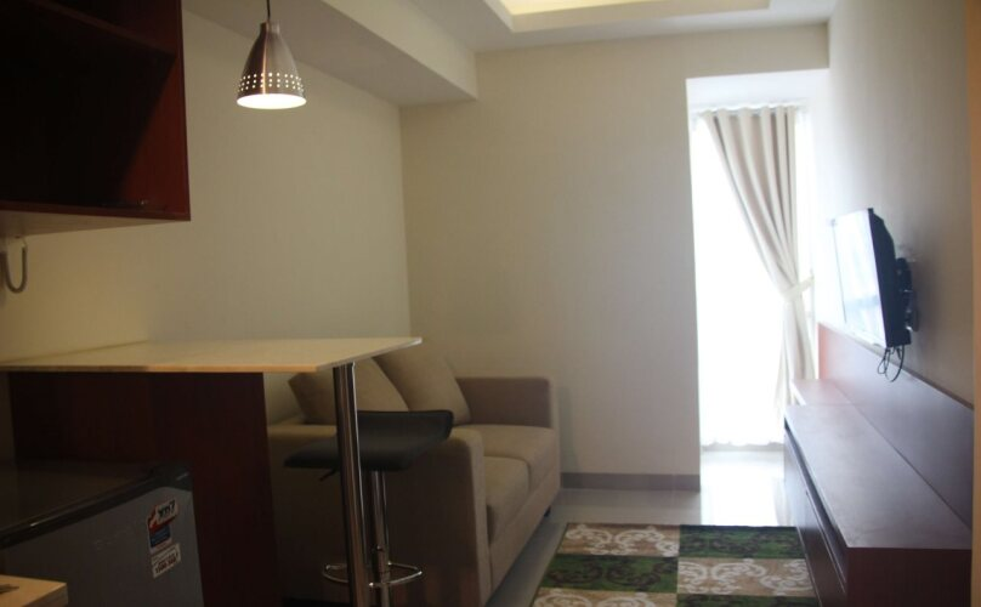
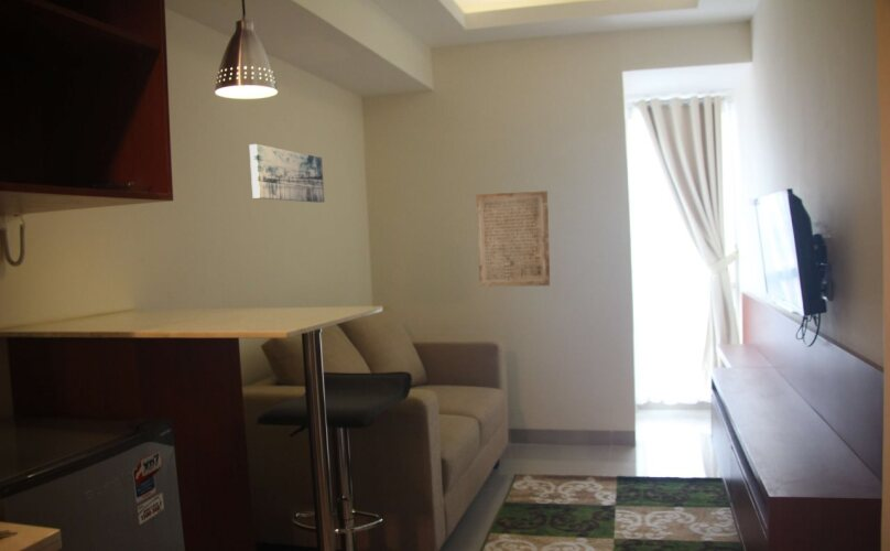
+ stone plaque (512, 239)
+ wall art (290, 175)
